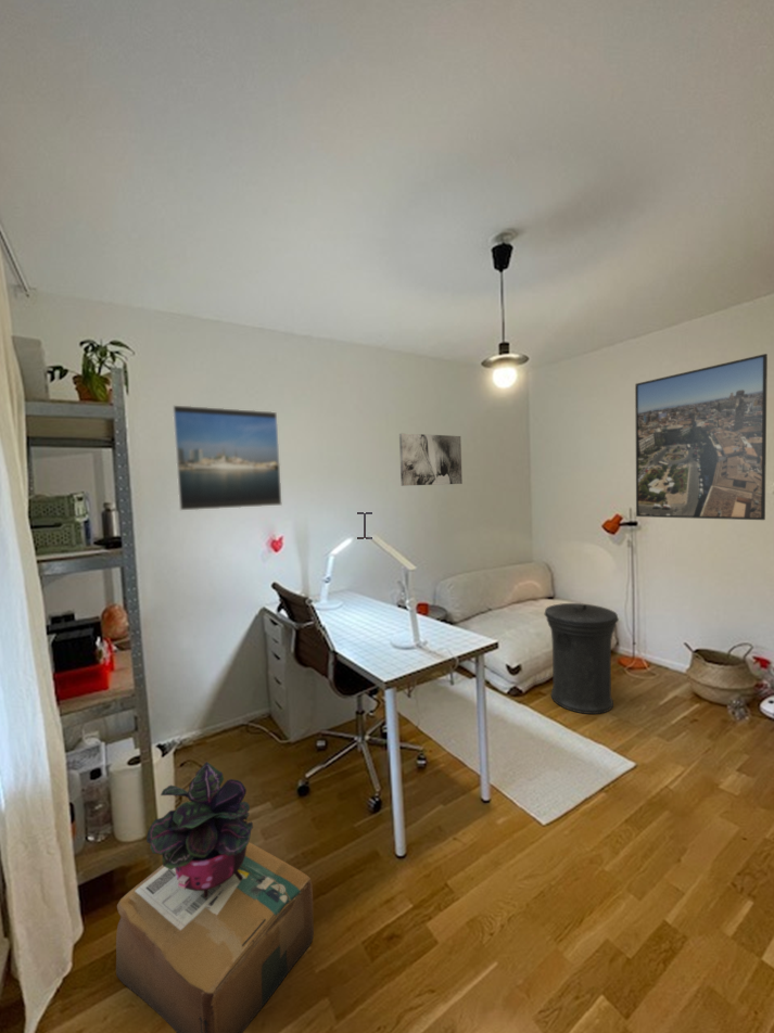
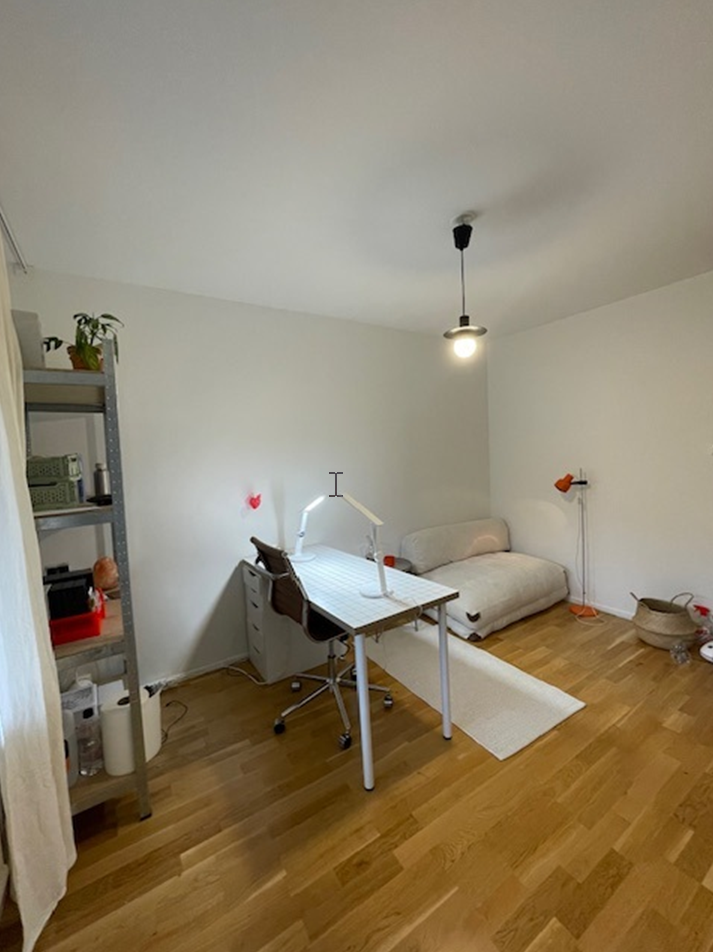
- potted plant (207, 826)
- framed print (230, 458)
- wall art (432, 459)
- cardboard box (214, 920)
- trash can (580, 652)
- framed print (694, 445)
